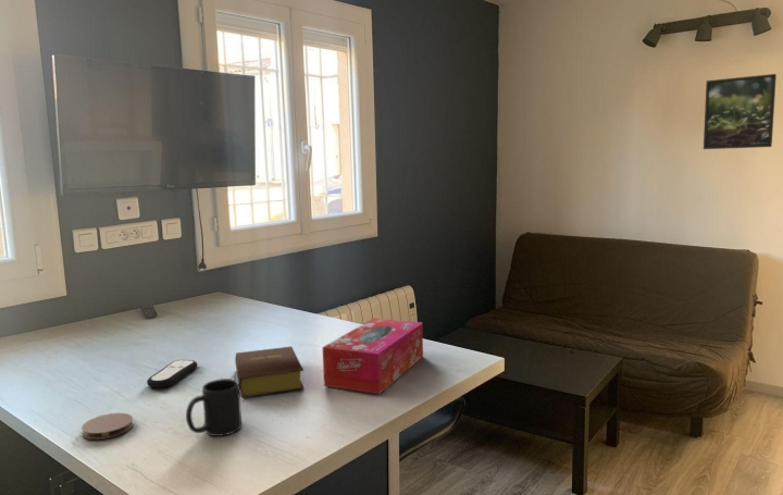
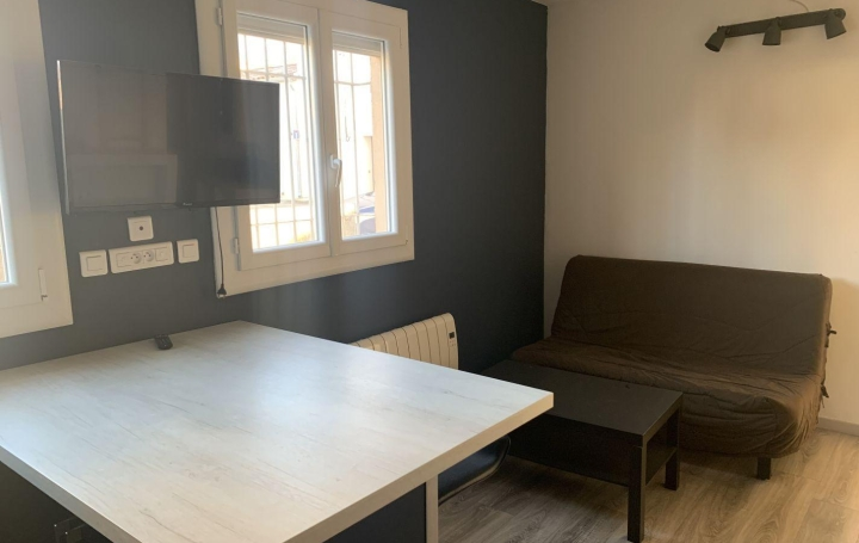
- coaster (108, 425)
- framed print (737, 112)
- bible (266, 370)
- remote control (172, 372)
- tissue box (375, 351)
- mug (212, 410)
